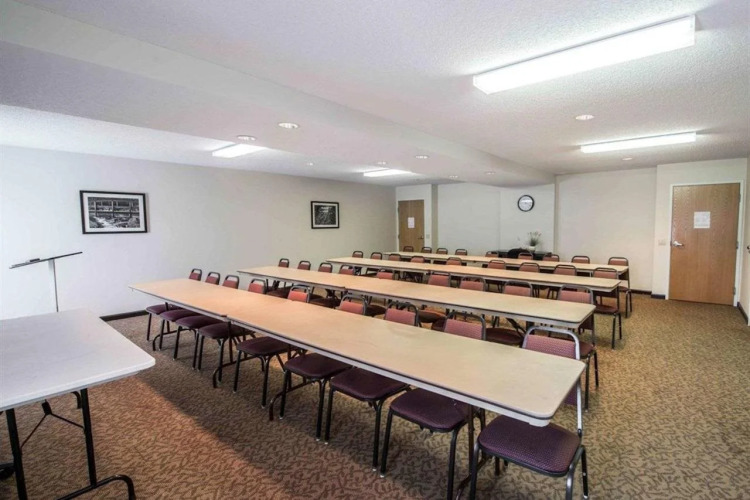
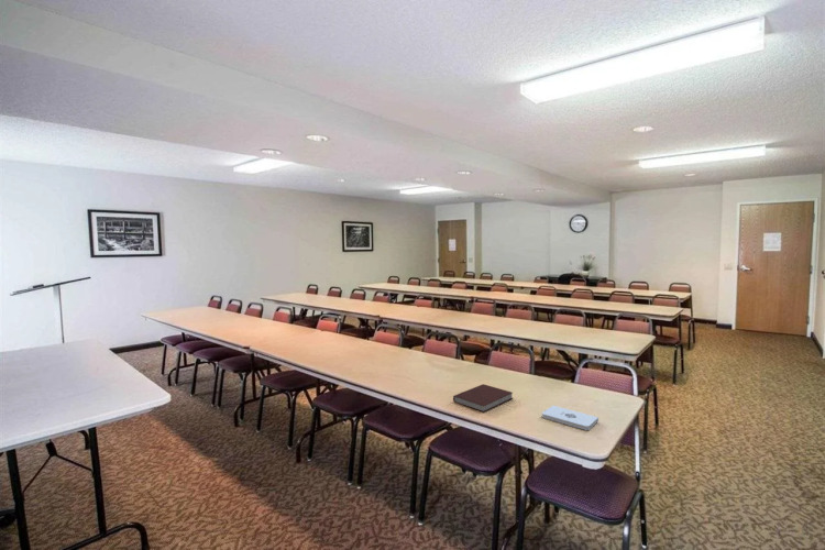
+ notebook (483, 396)
+ notepad (569, 417)
